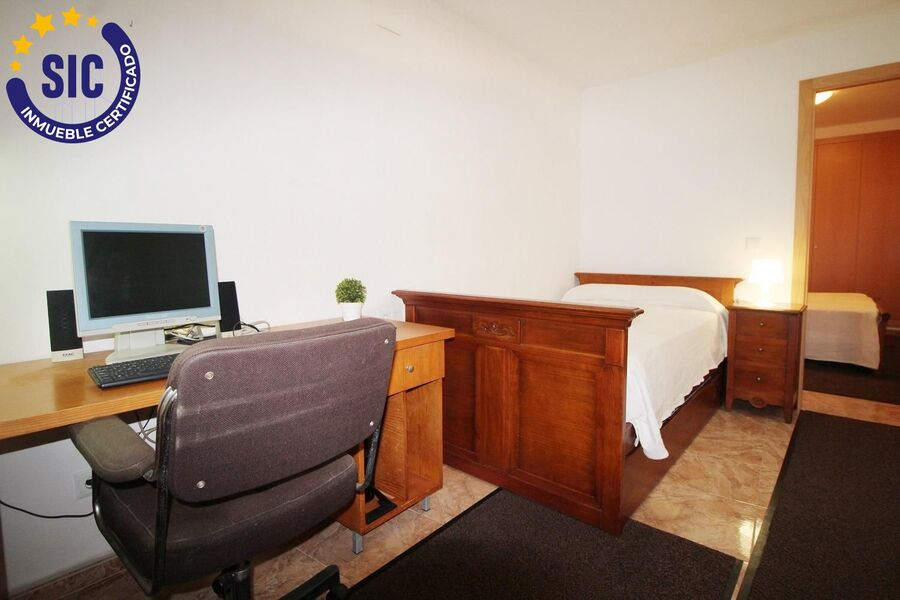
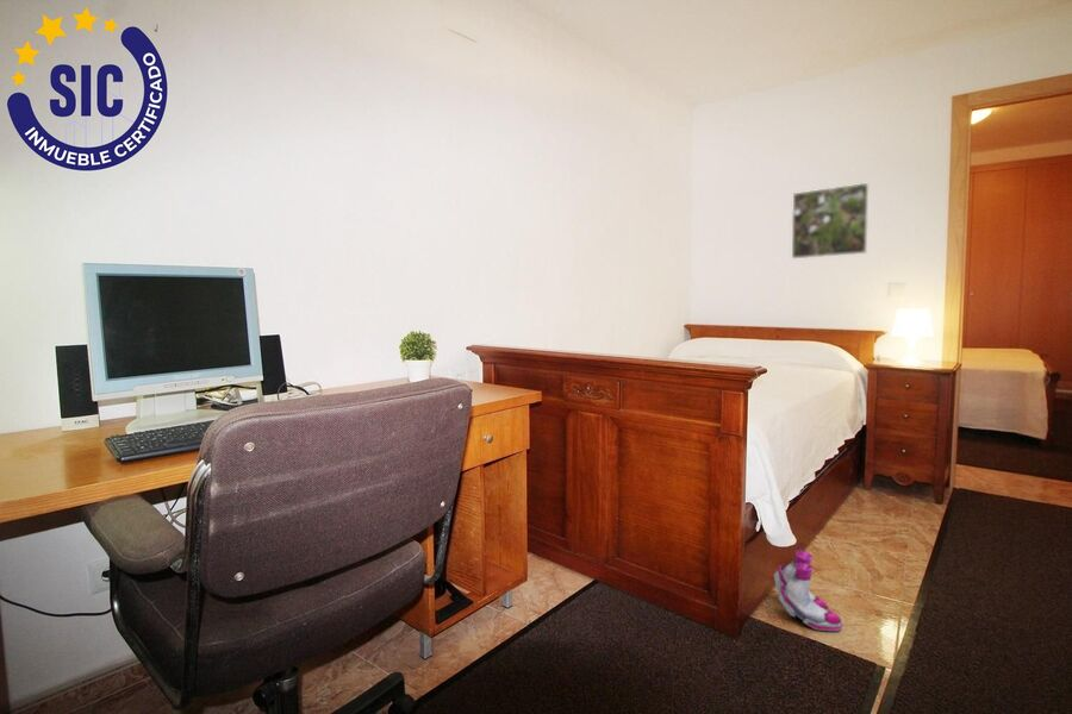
+ boots (805, 584)
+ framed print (828, 221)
